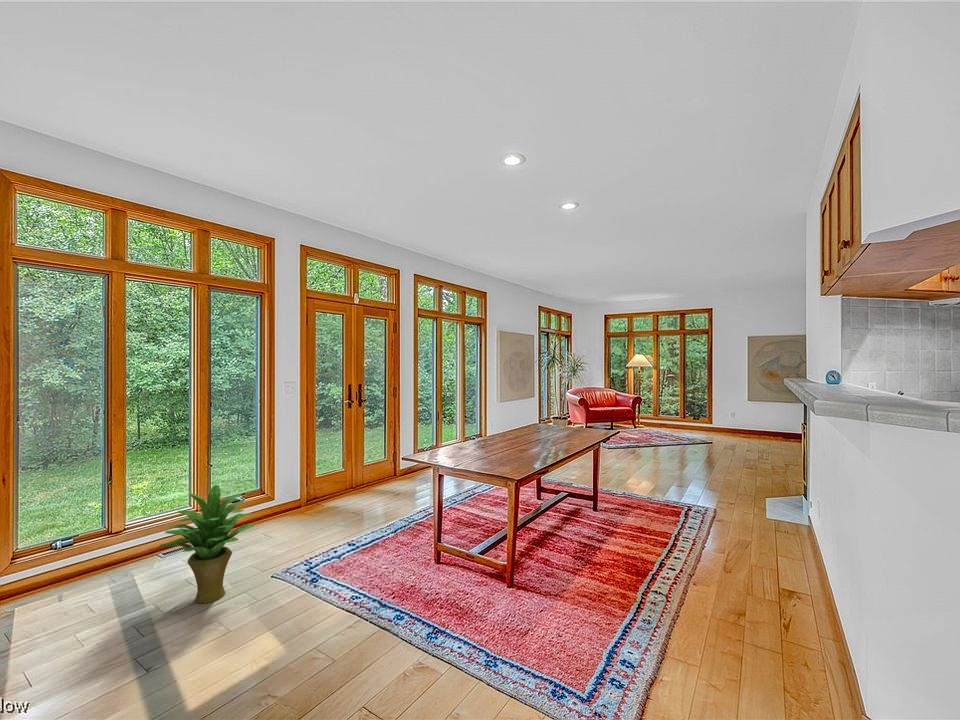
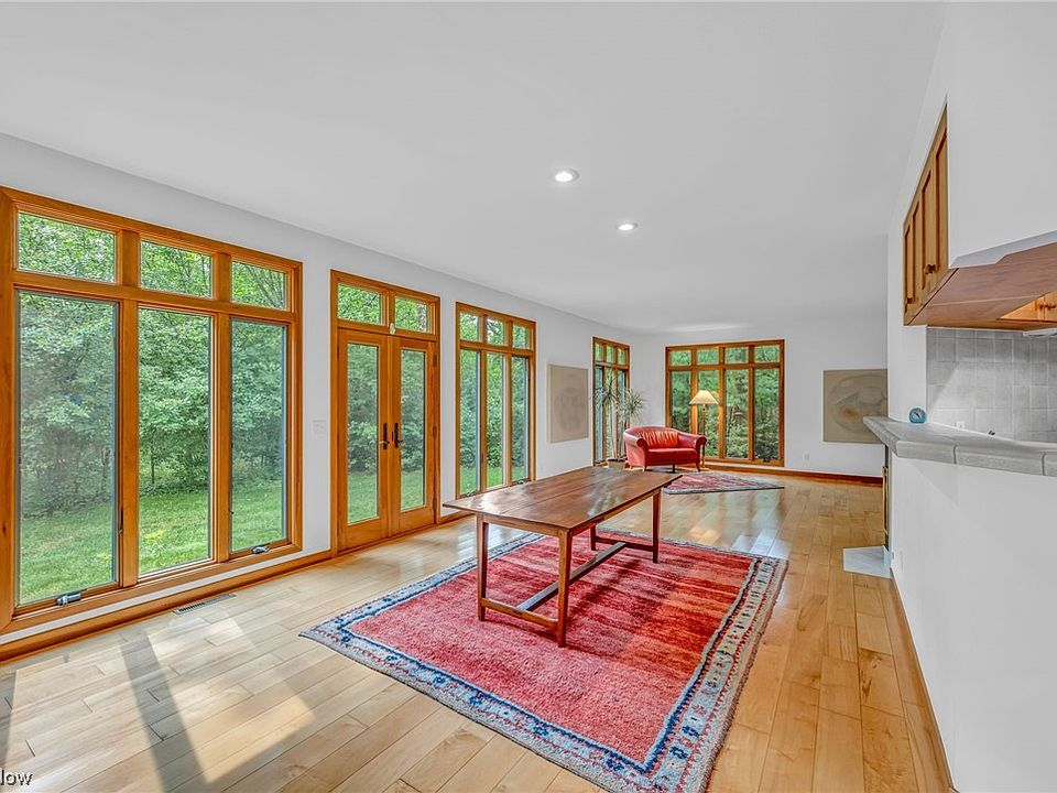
- potted plant (211, 543)
